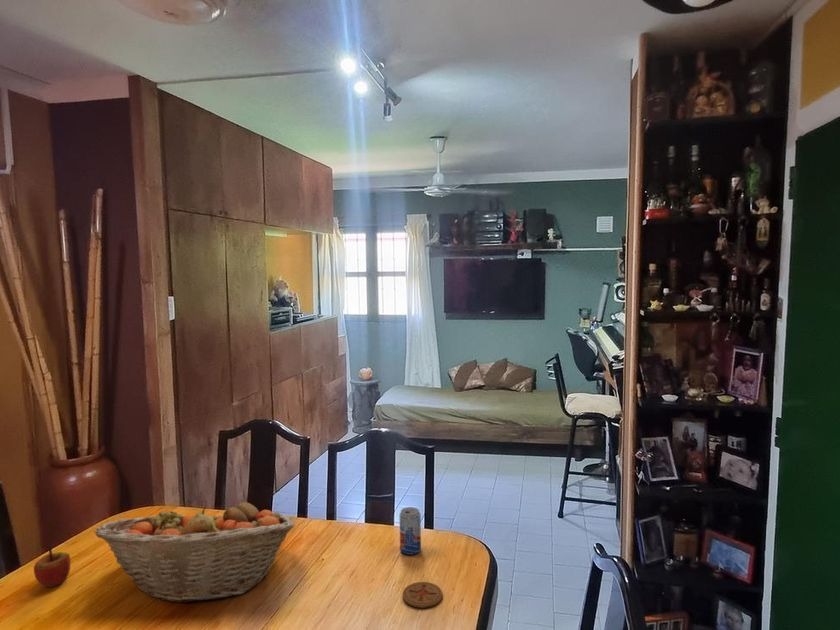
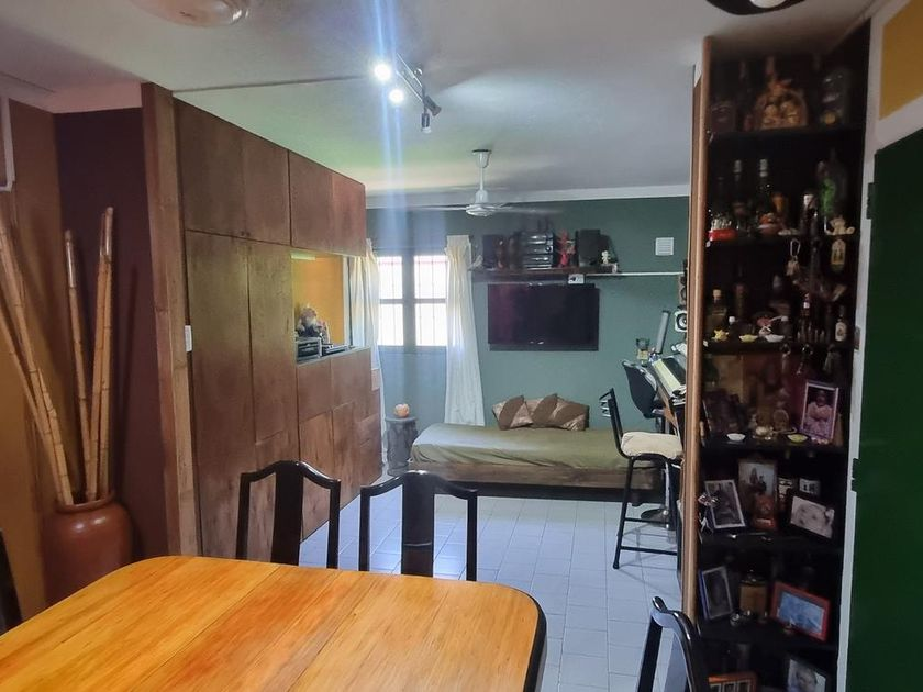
- fruit basket (199, 539)
- coaster (422, 594)
- beverage can (410, 529)
- apple (52, 564)
